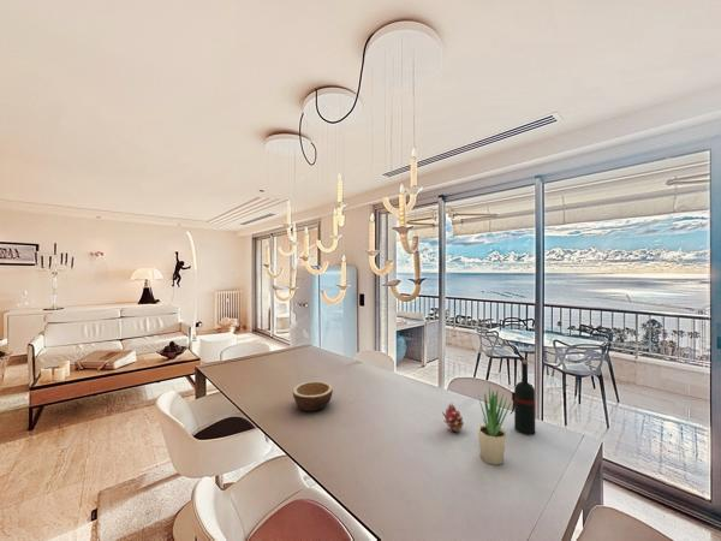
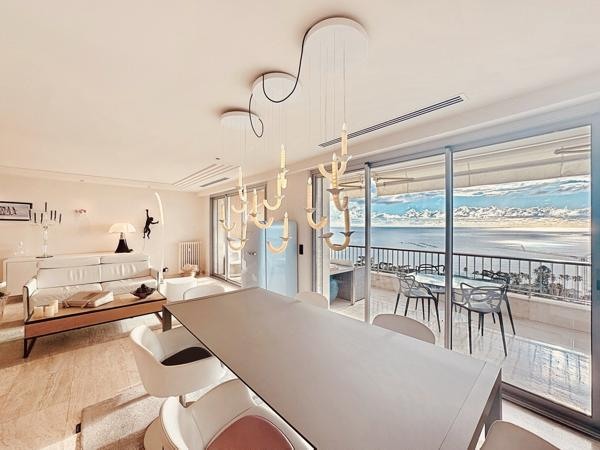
- potted plant (494, 421)
- bowl (312, 397)
- fruit (453, 416)
- wine bottle (522, 394)
